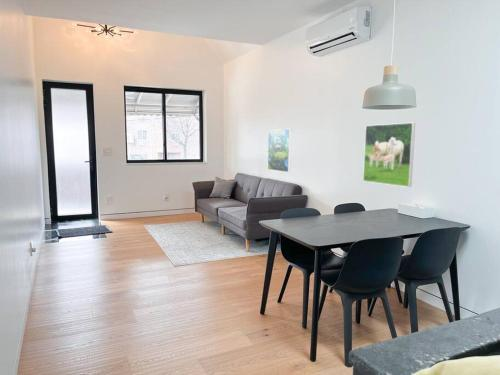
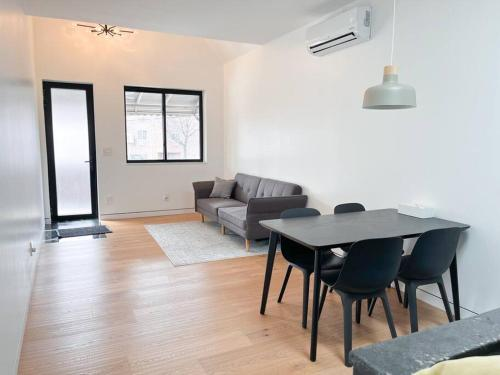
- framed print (278, 150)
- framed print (387, 154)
